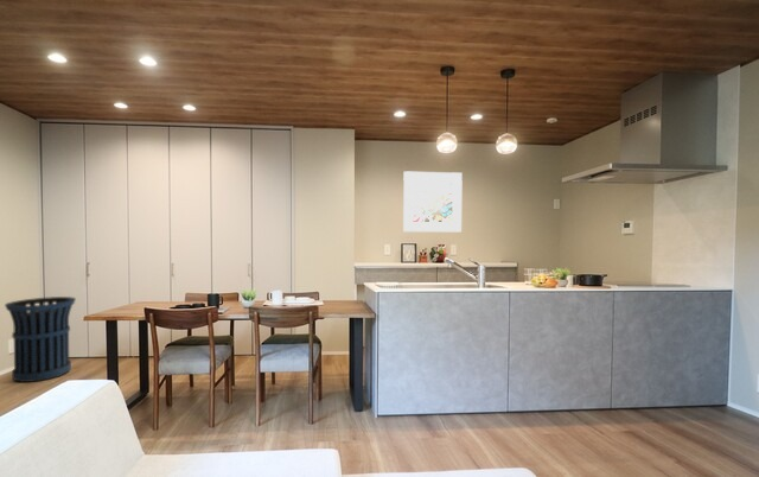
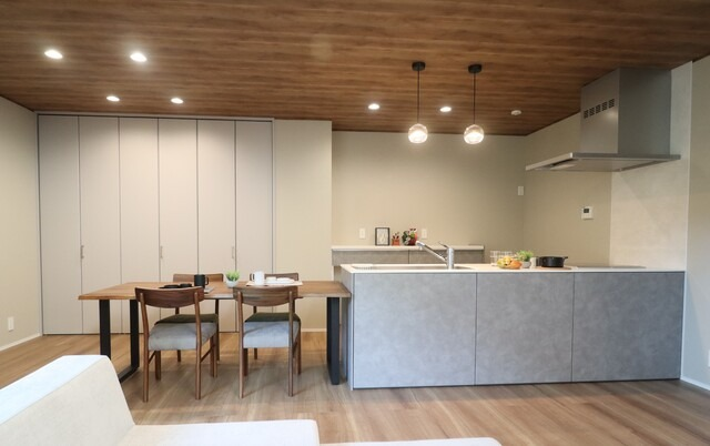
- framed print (433, 202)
- trash can (42, 338)
